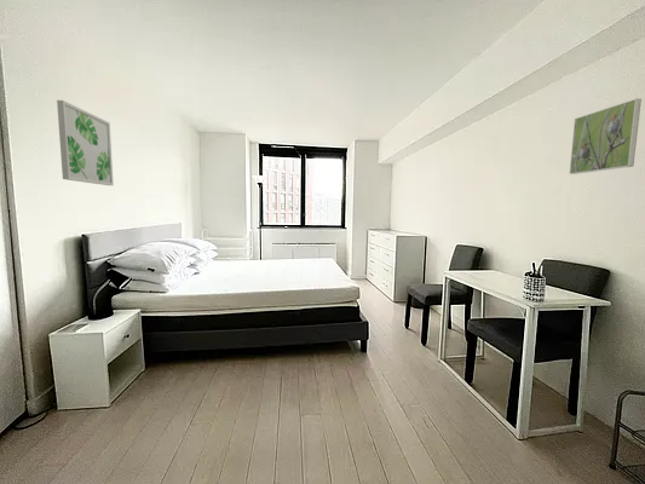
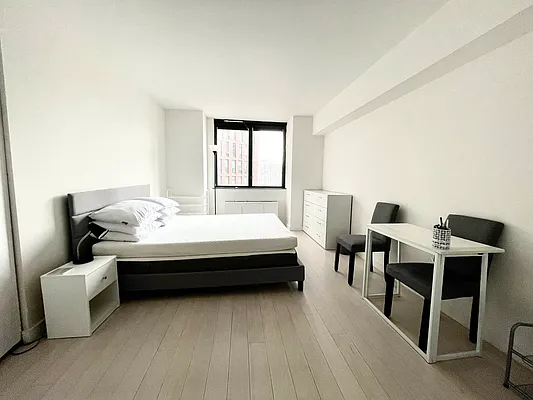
- wall art (88, 148)
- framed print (601, 140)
